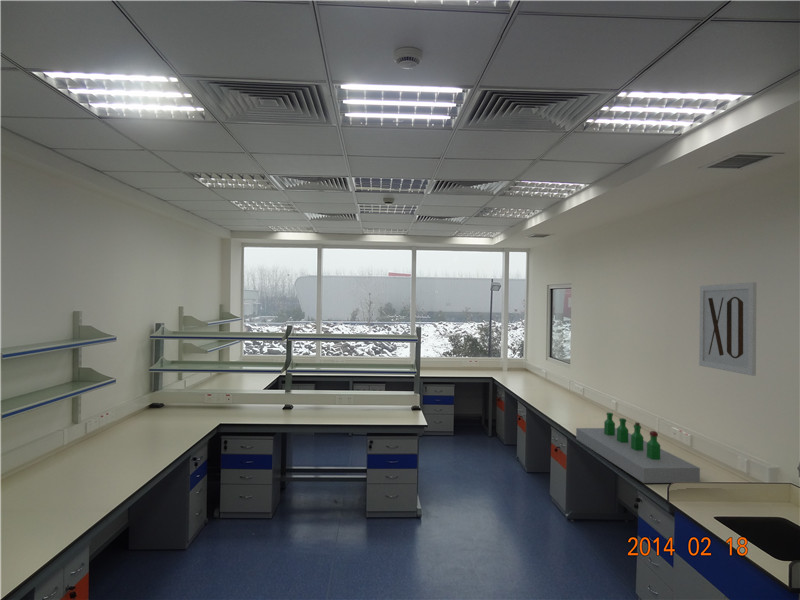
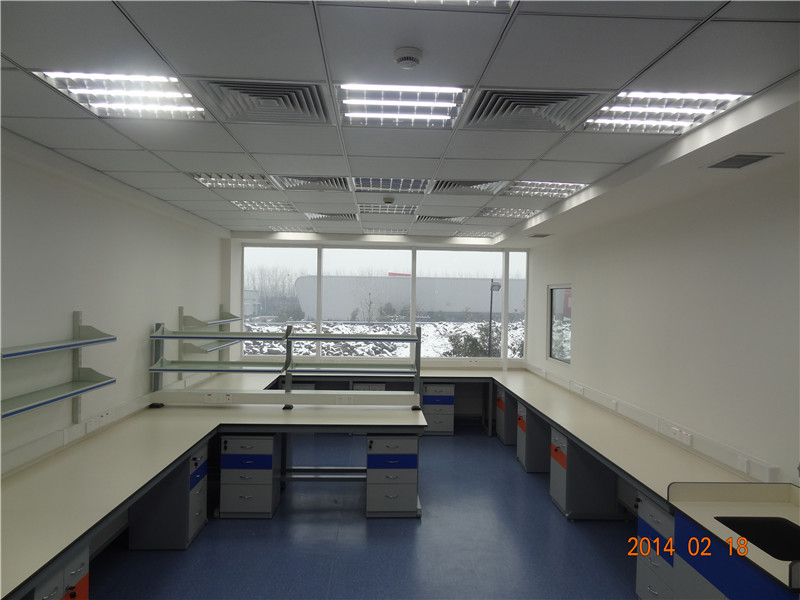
- wall art (725, 327)
- bottle (629, 438)
